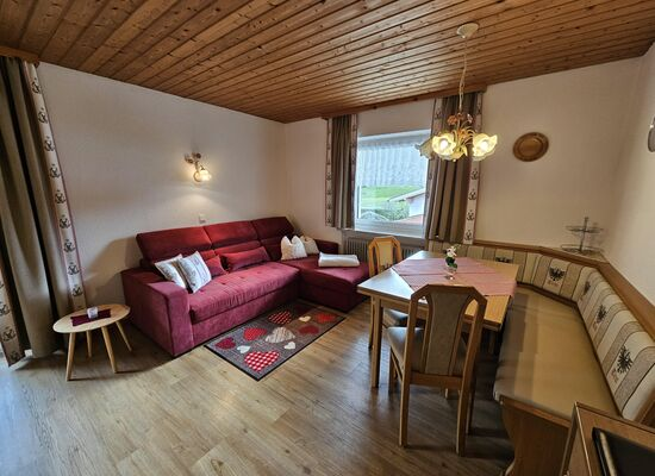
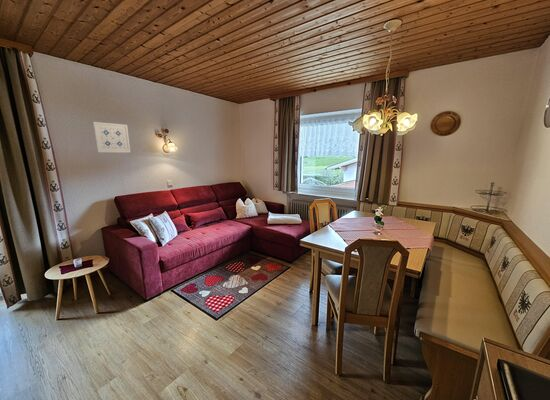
+ wall art (112, 138)
